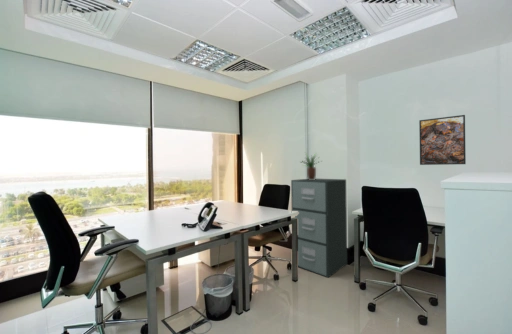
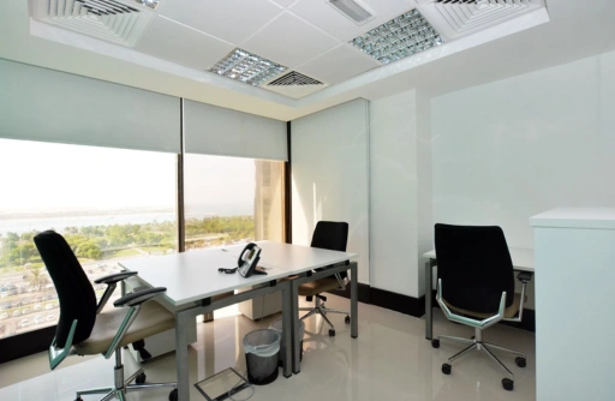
- filing cabinet (318, 222)
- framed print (441, 141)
- potted plant (309, 165)
